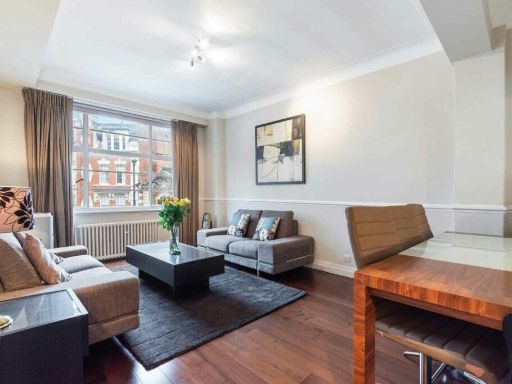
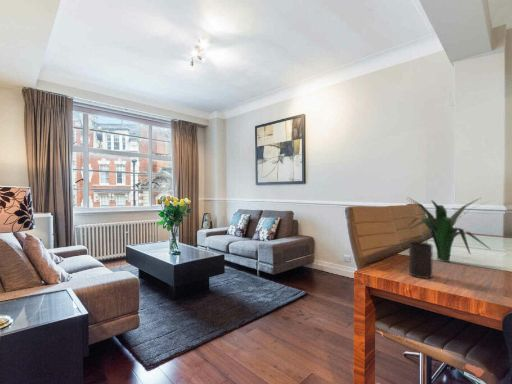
+ cup (420, 259)
+ plant (441, 229)
